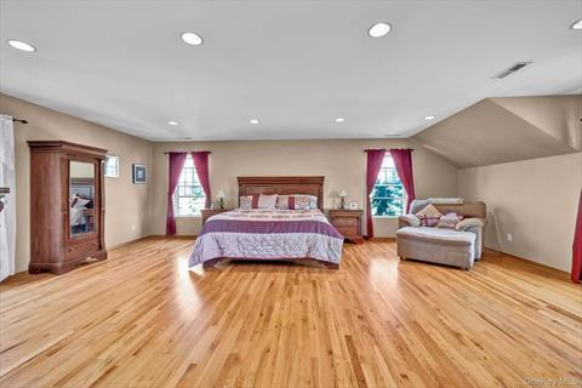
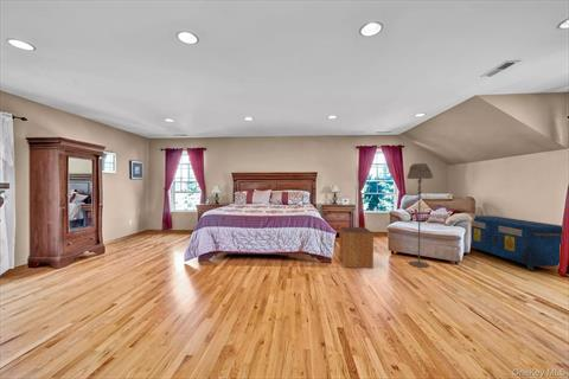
+ floor lamp (418, 214)
+ storage cabinet (507, 239)
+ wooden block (354, 245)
